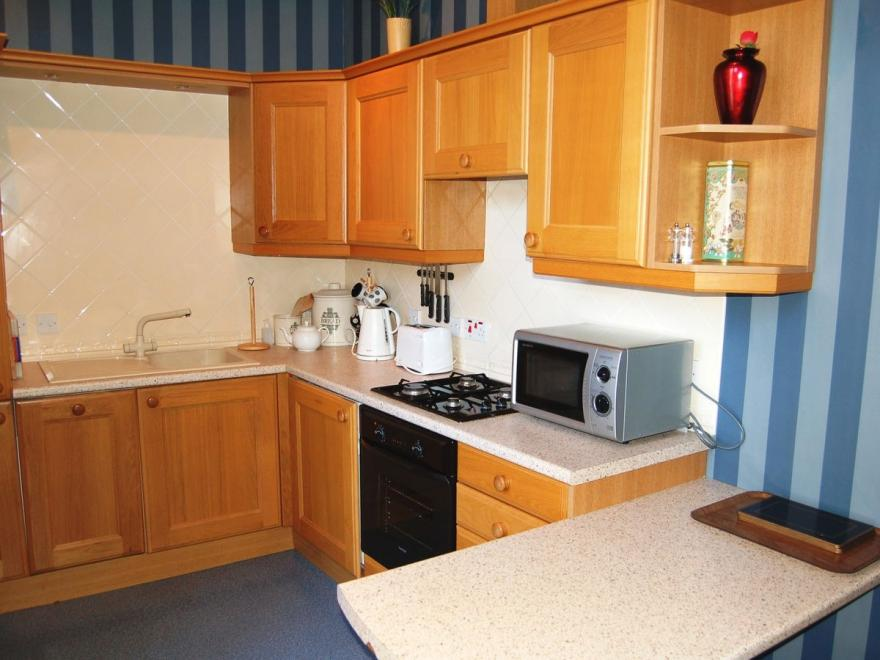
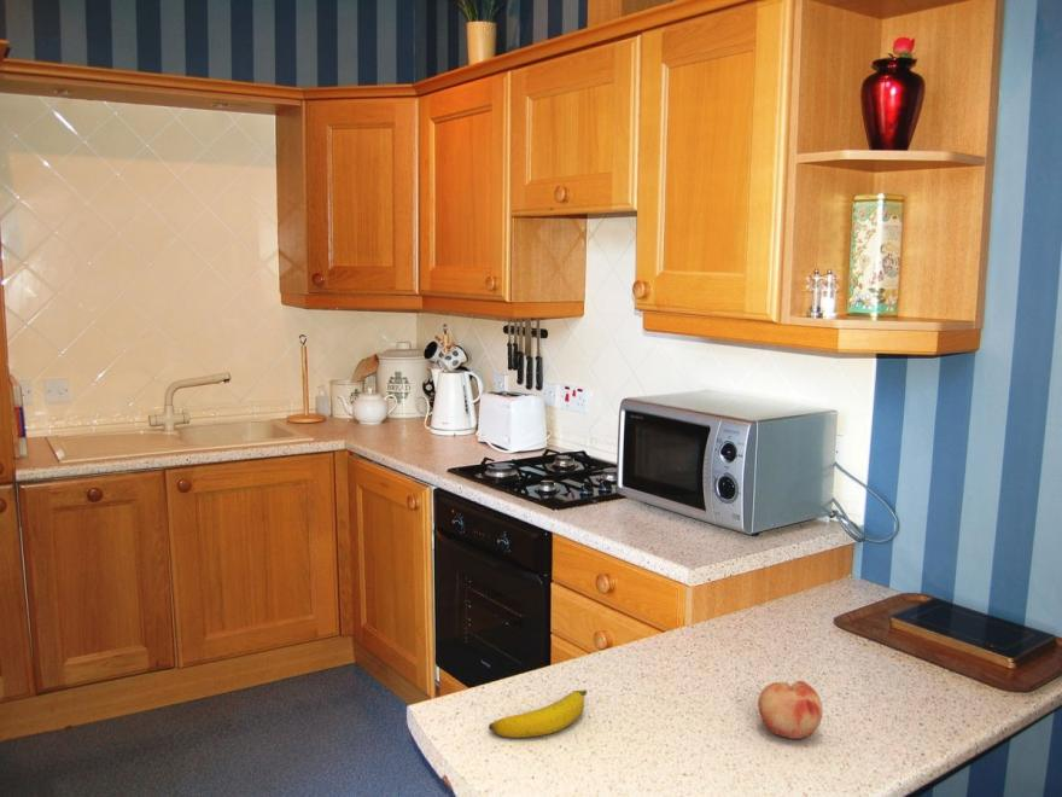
+ banana (549, 709)
+ fruit (789, 709)
